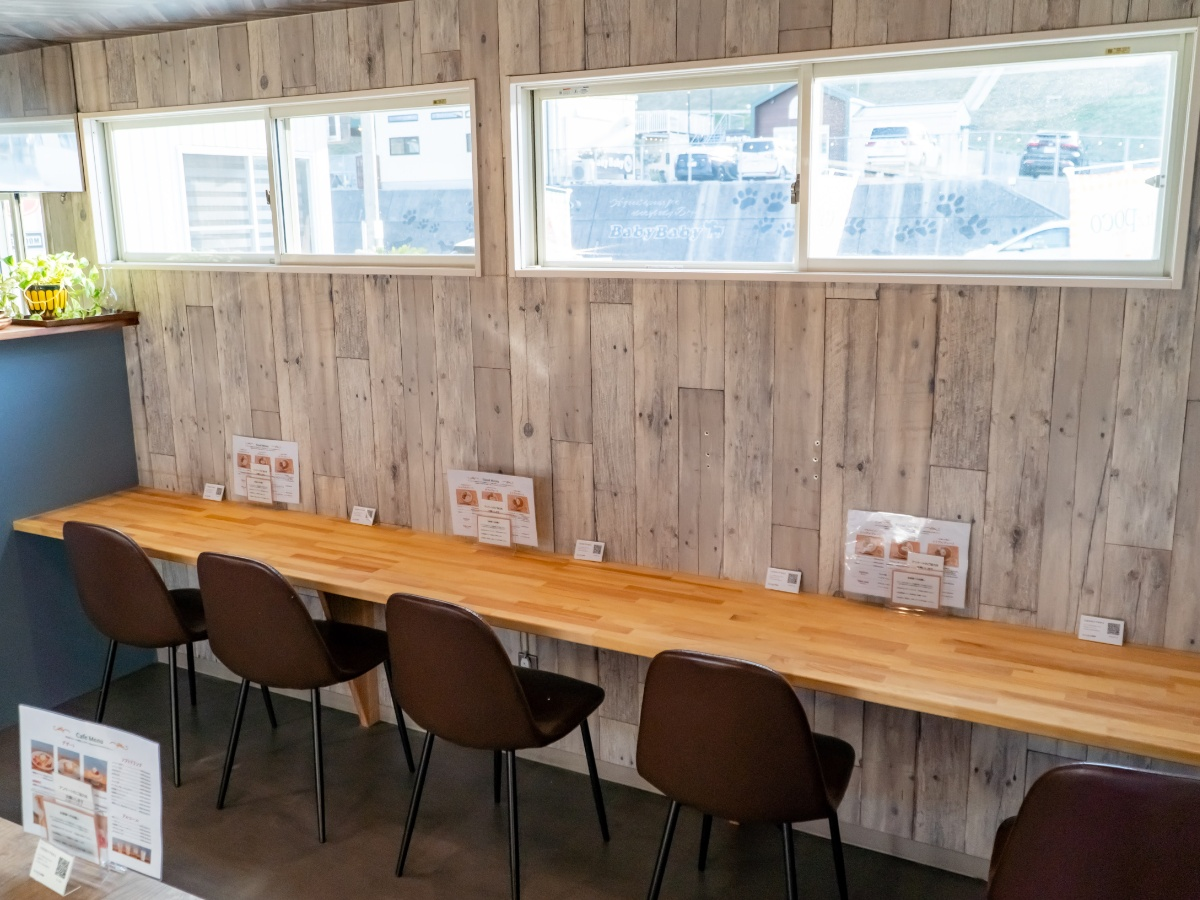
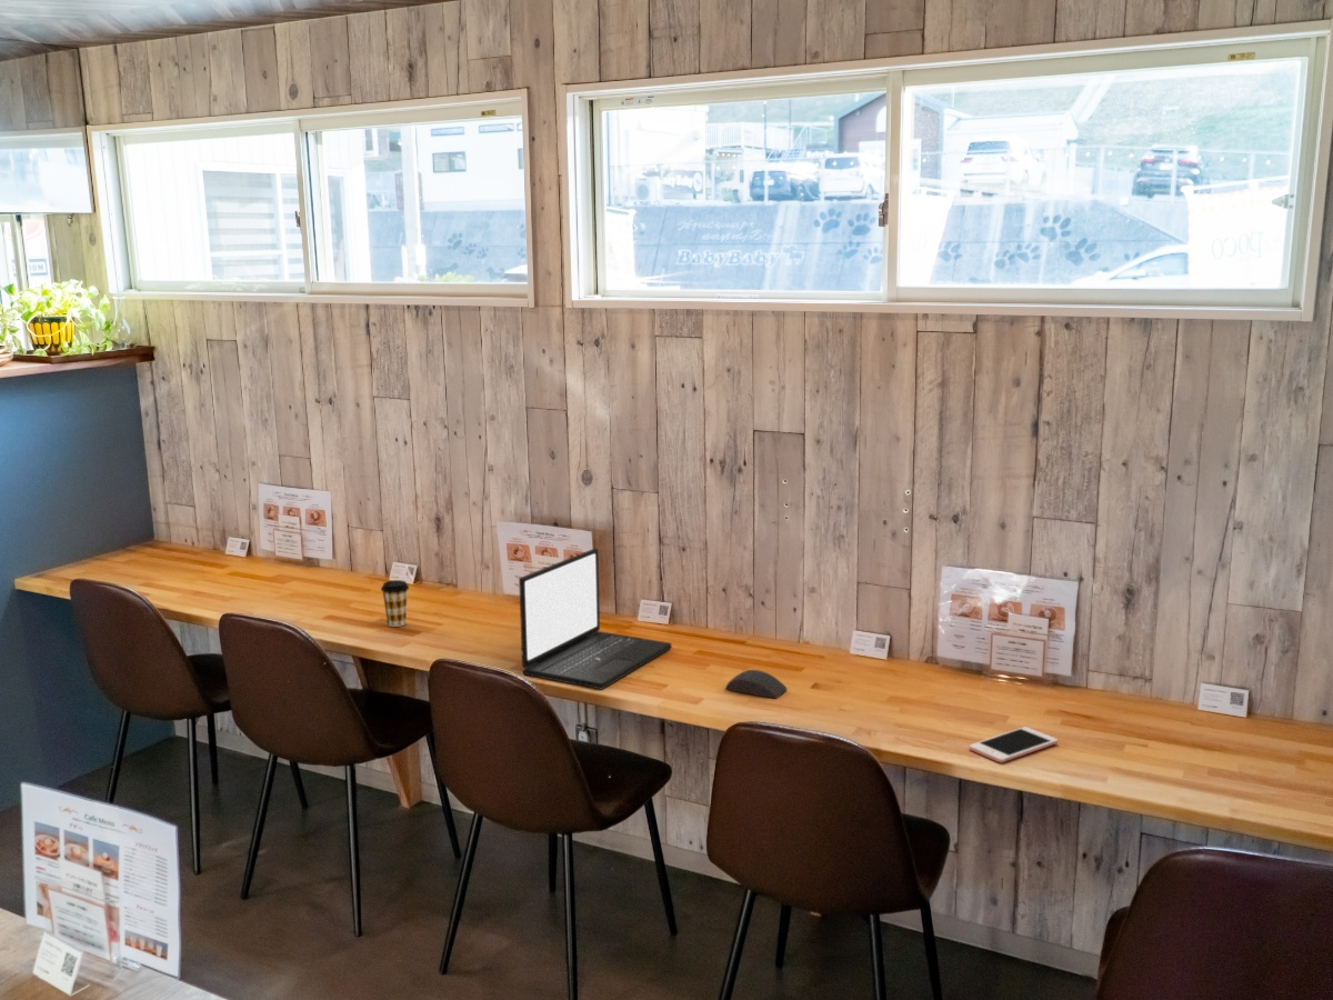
+ computer mouse (755, 682)
+ cell phone (1013, 743)
+ laptop (598, 614)
+ coffee cup (395, 603)
